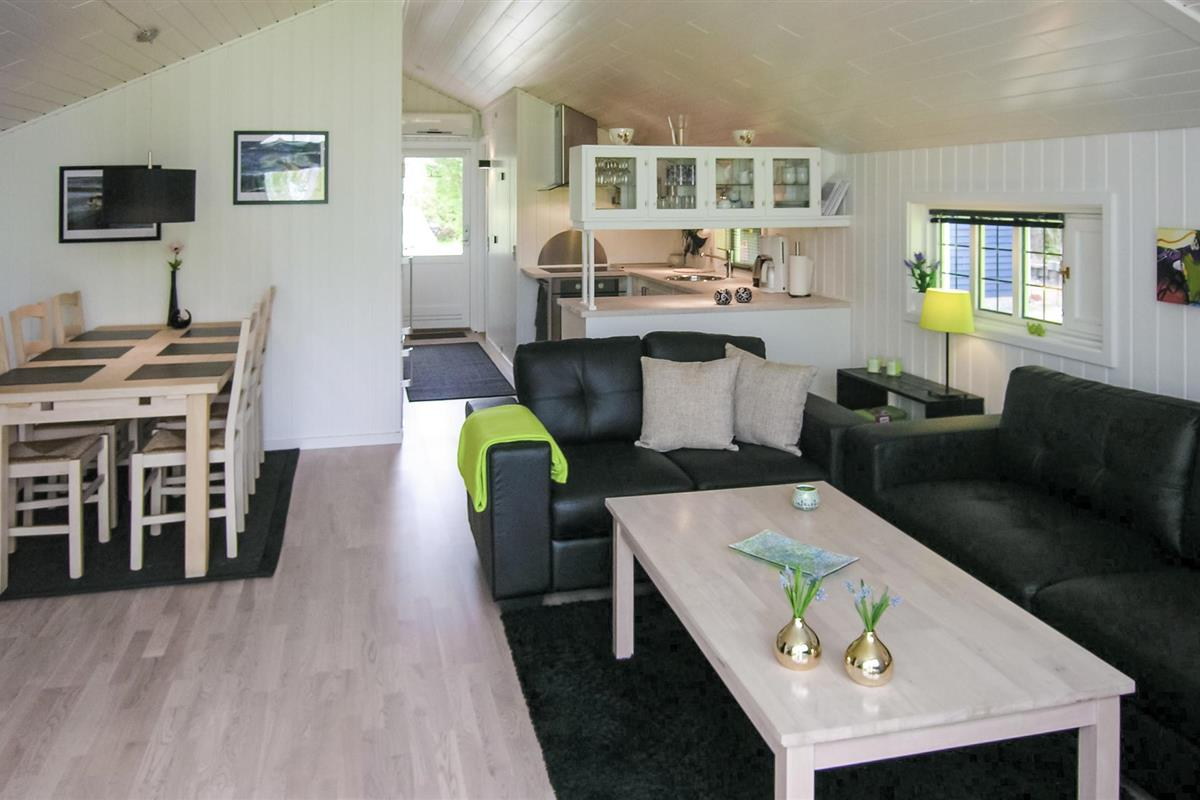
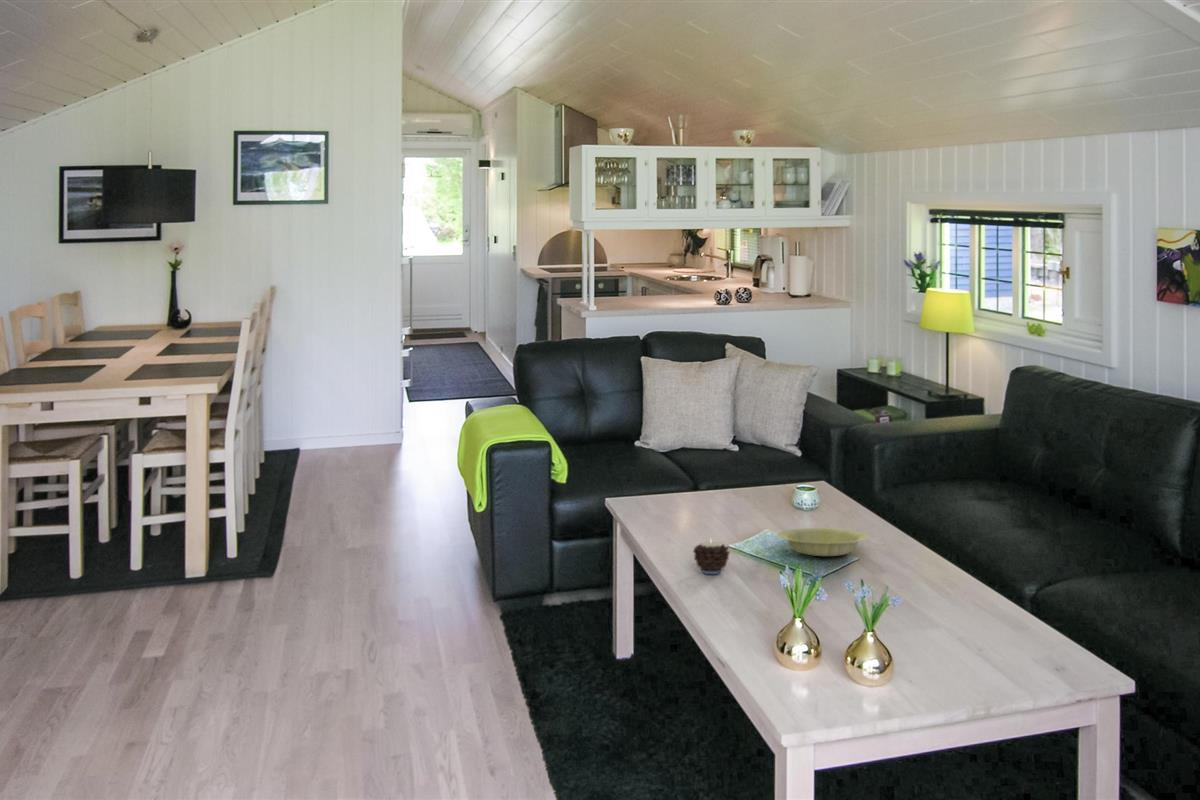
+ bowl (822, 544)
+ candle (711, 555)
